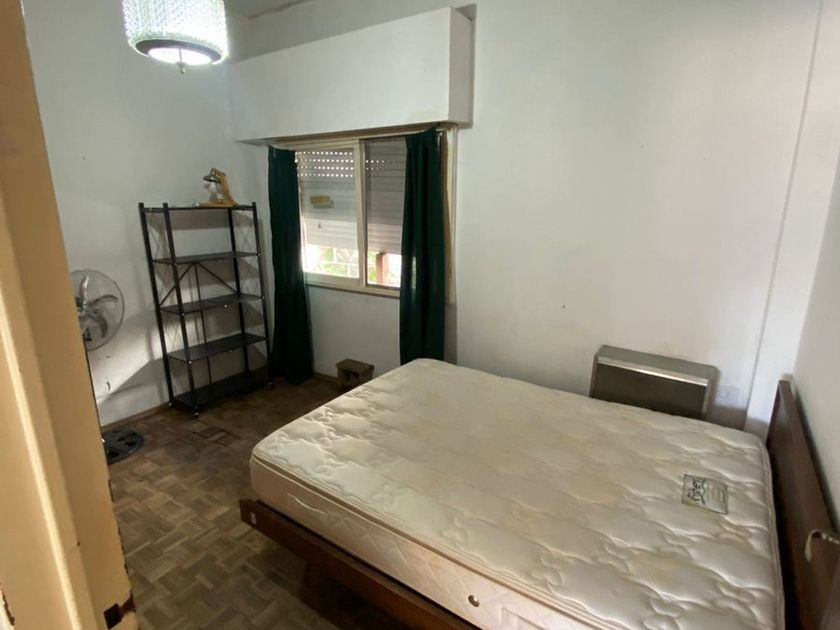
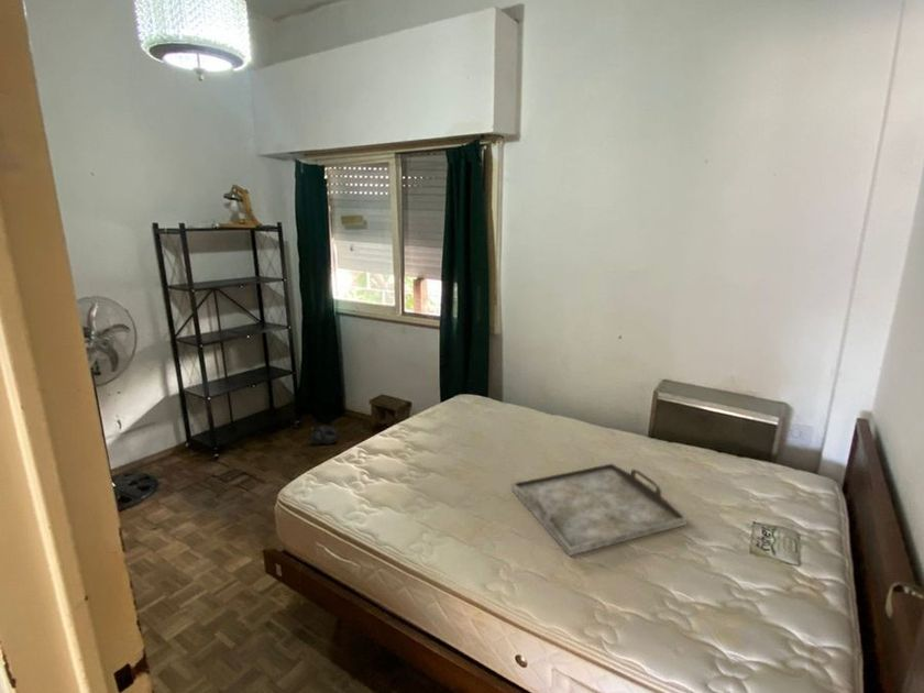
+ boots (323, 430)
+ serving tray (594, 496)
